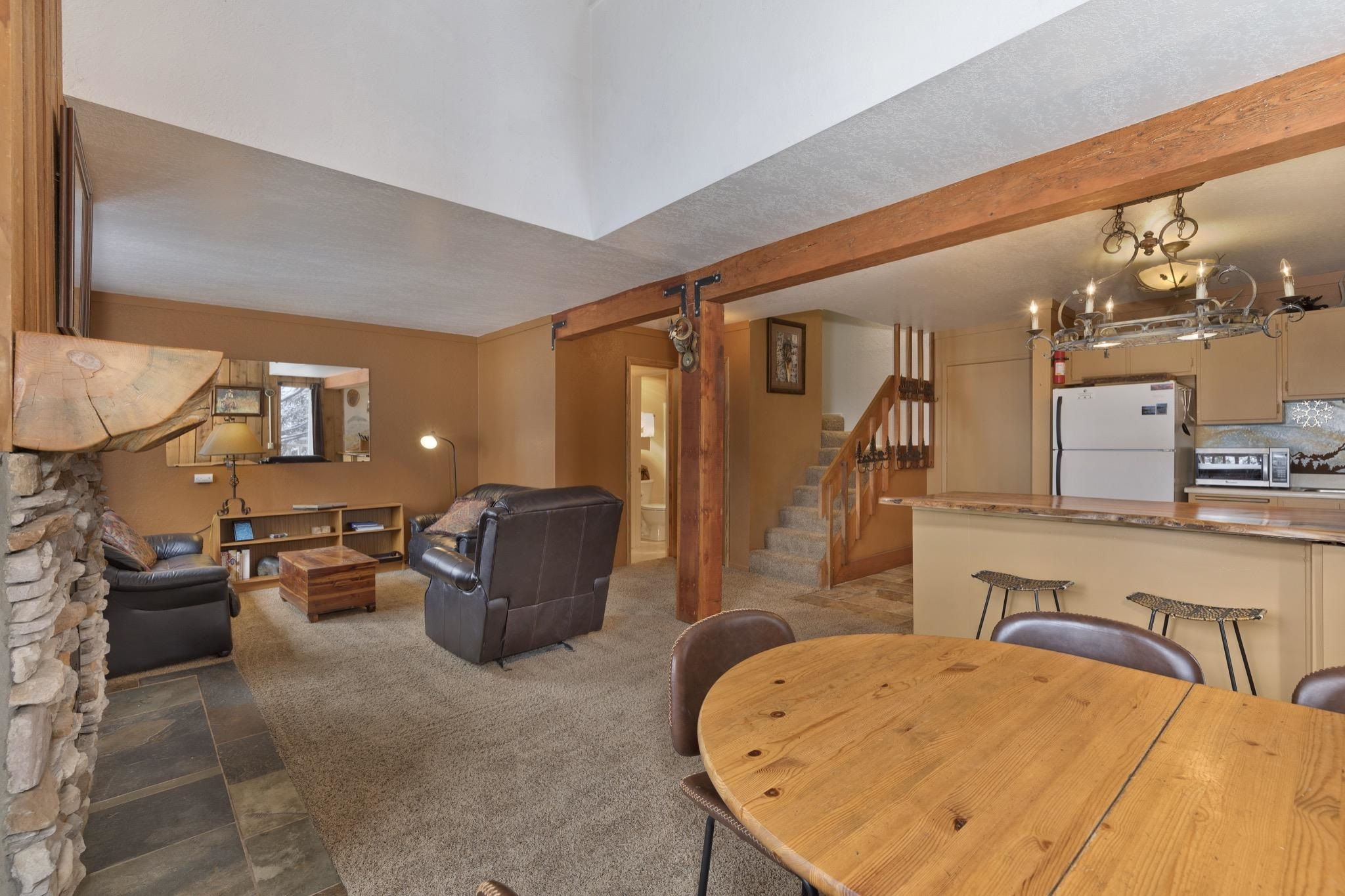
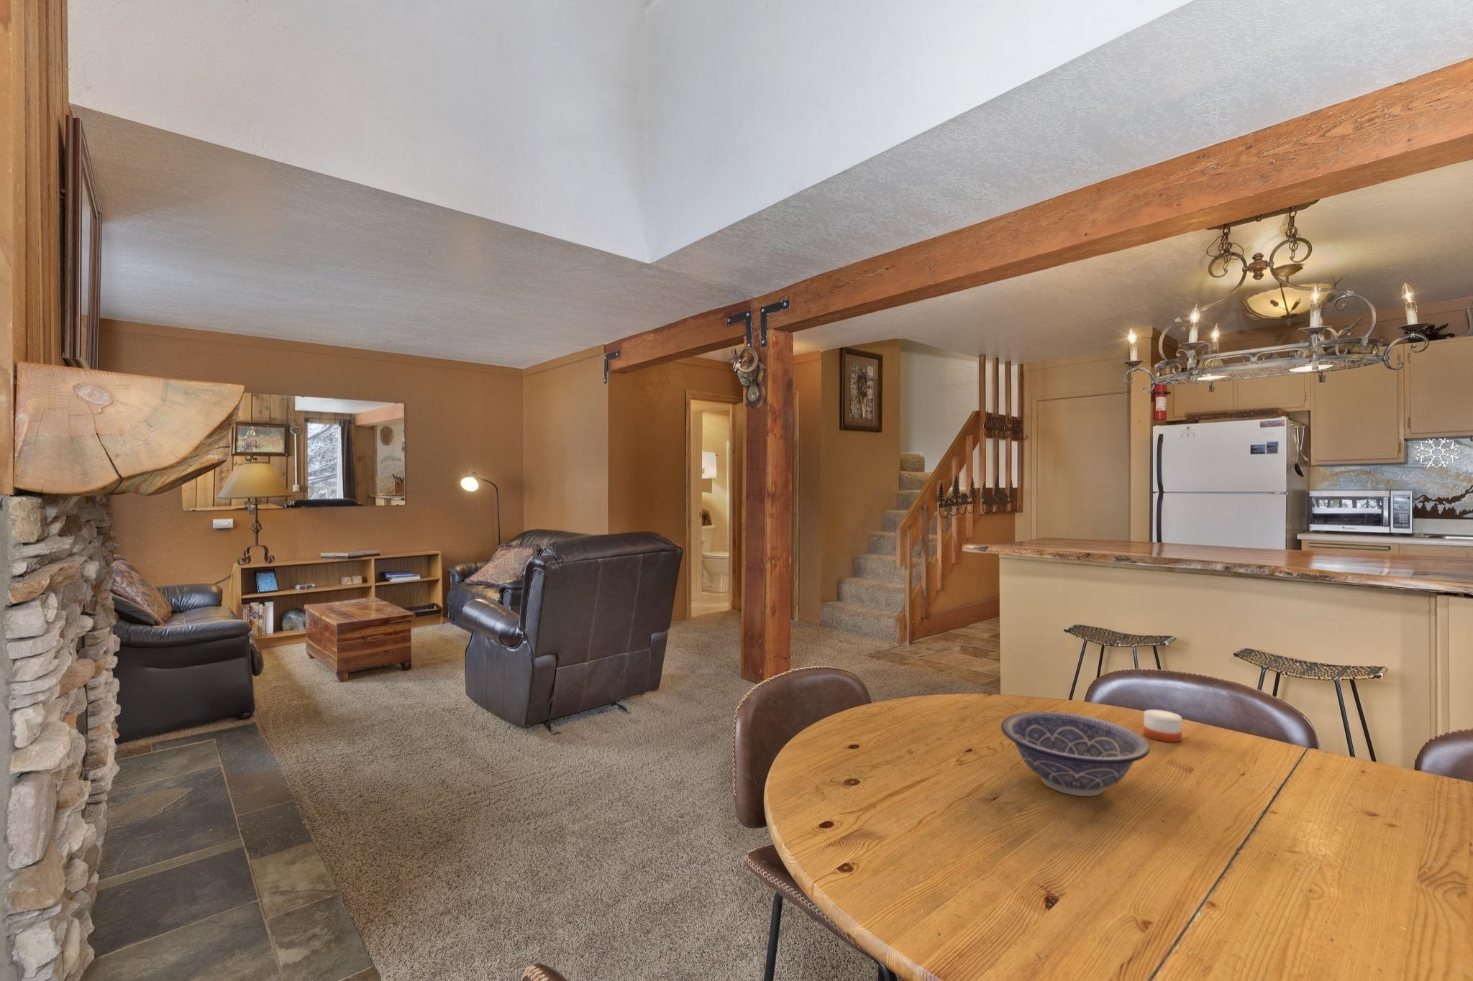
+ decorative bowl (1072, 759)
+ candle (1162, 714)
